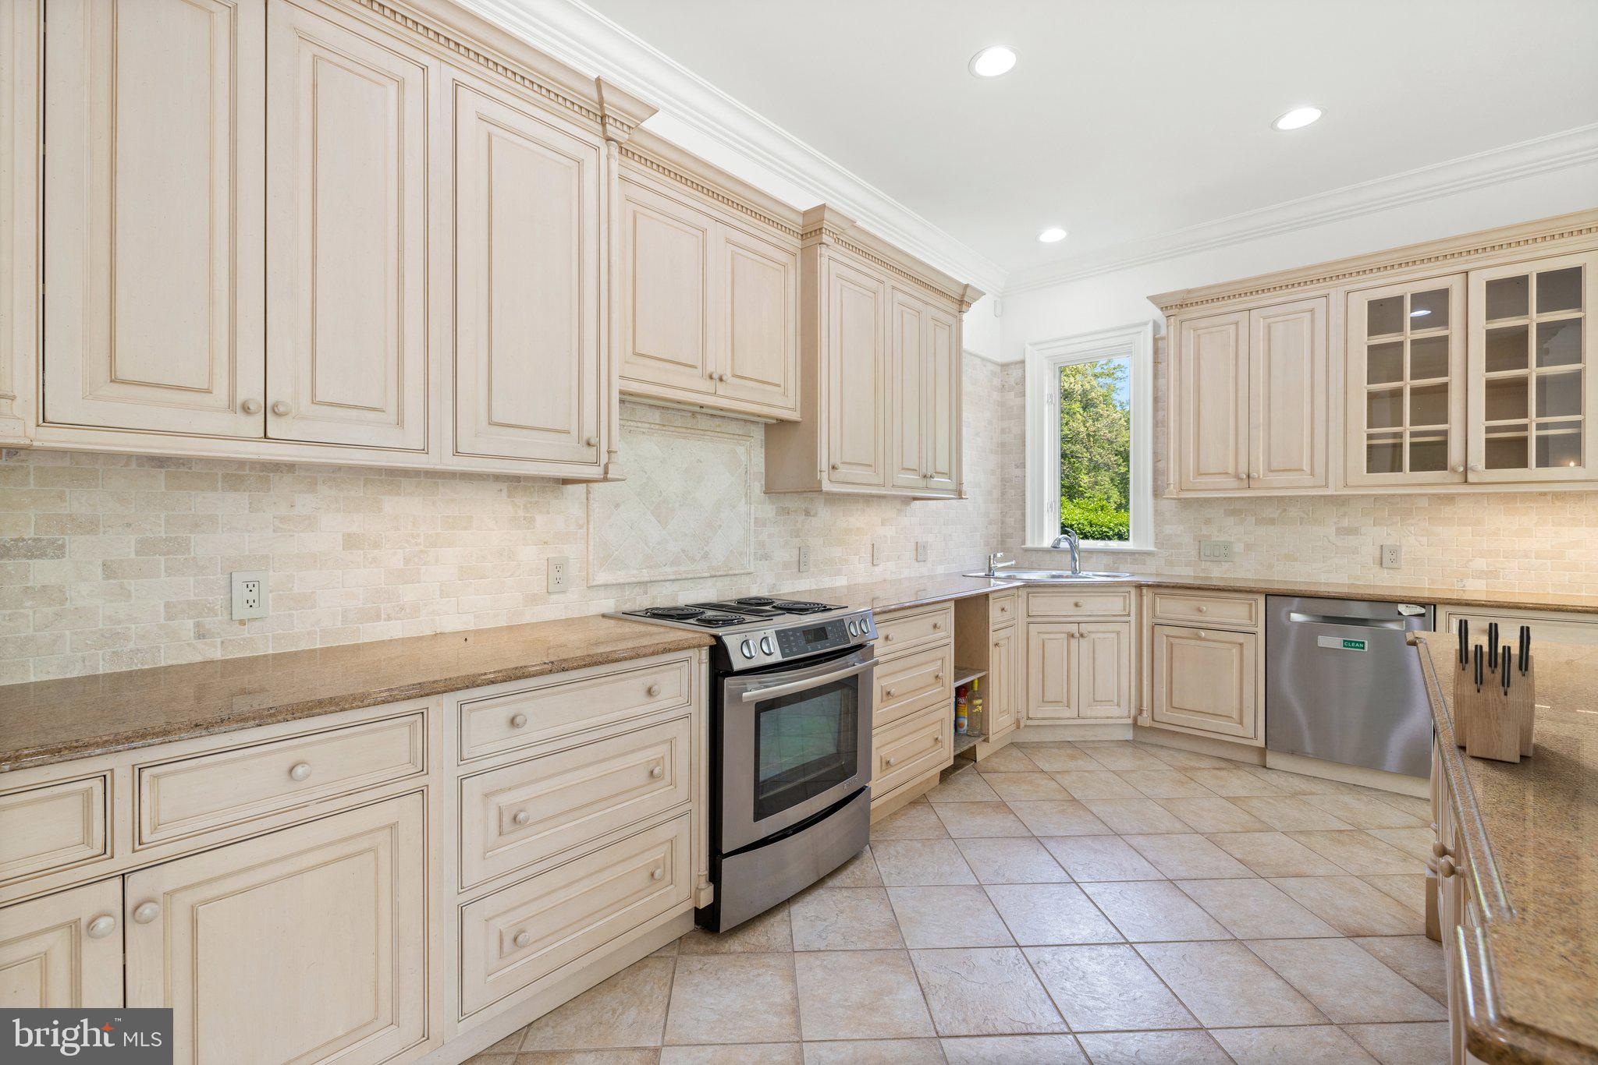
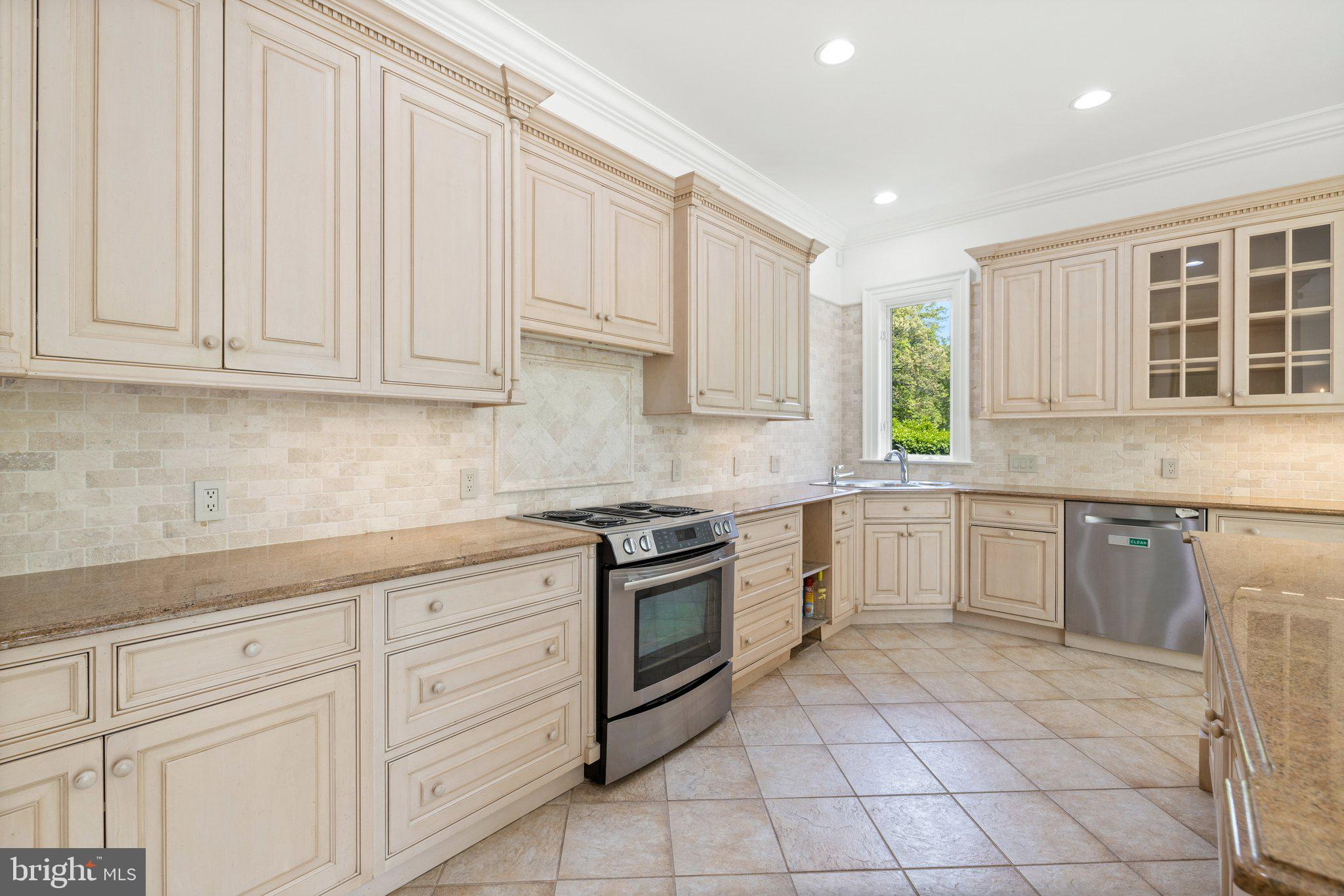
- knife block (1492, 683)
